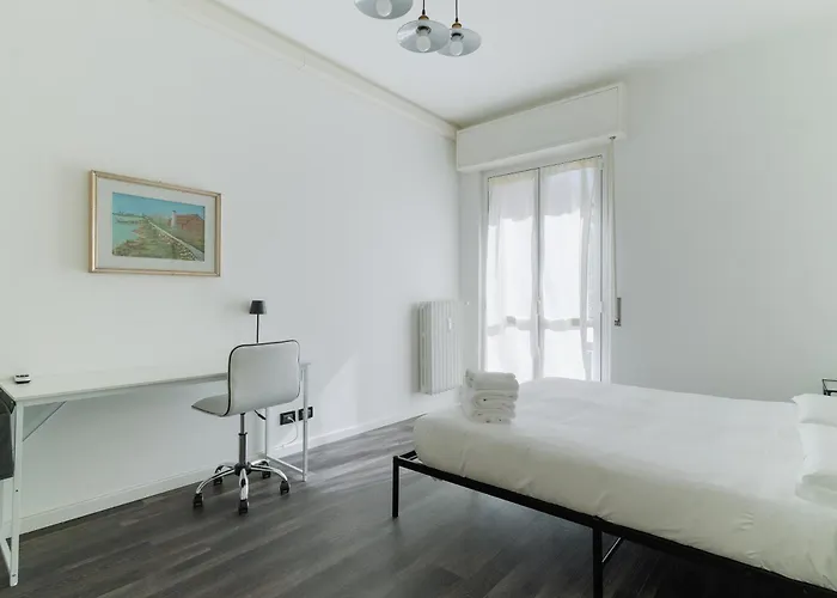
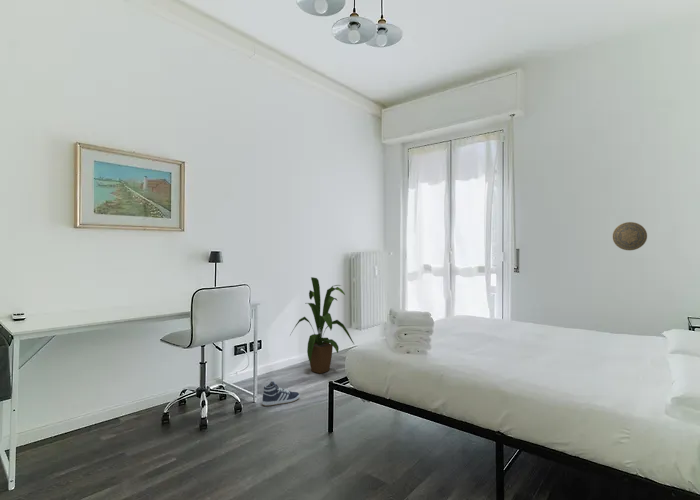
+ house plant (326, 322)
+ decorative plate (629, 236)
+ sneaker (281, 391)
